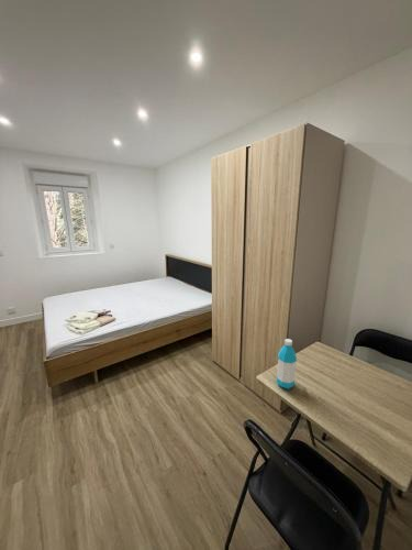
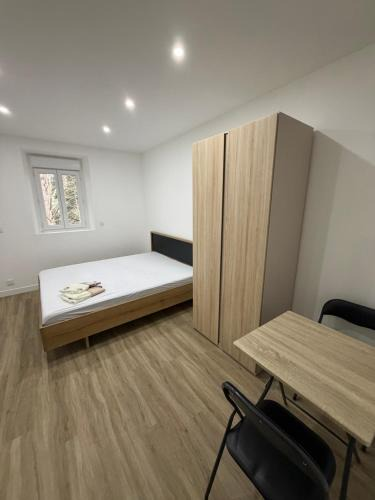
- water bottle (287, 362)
